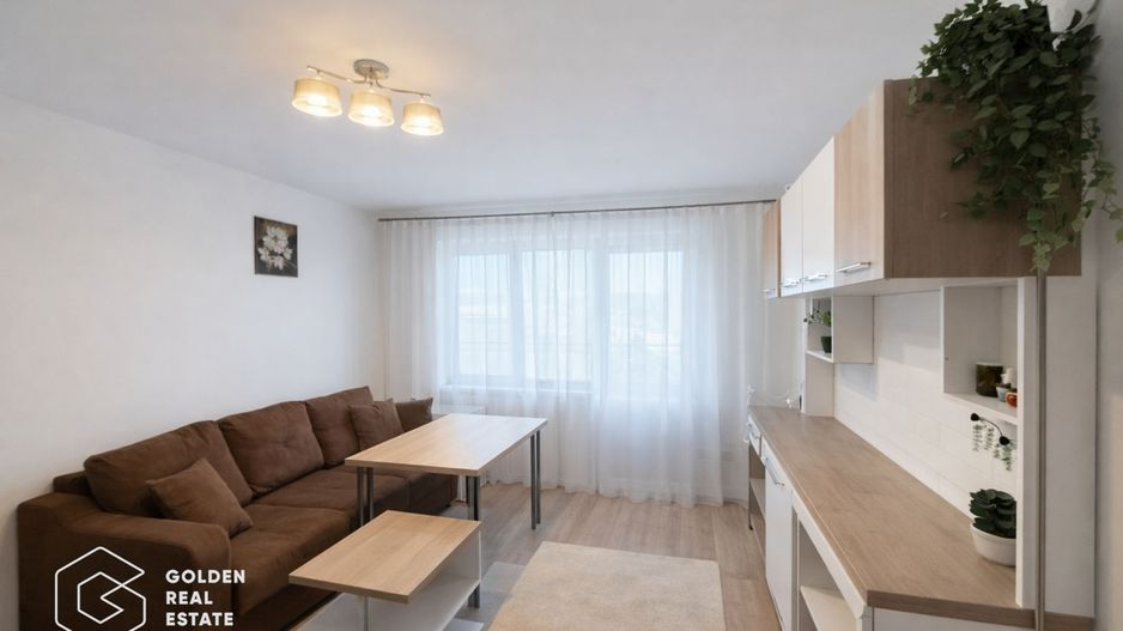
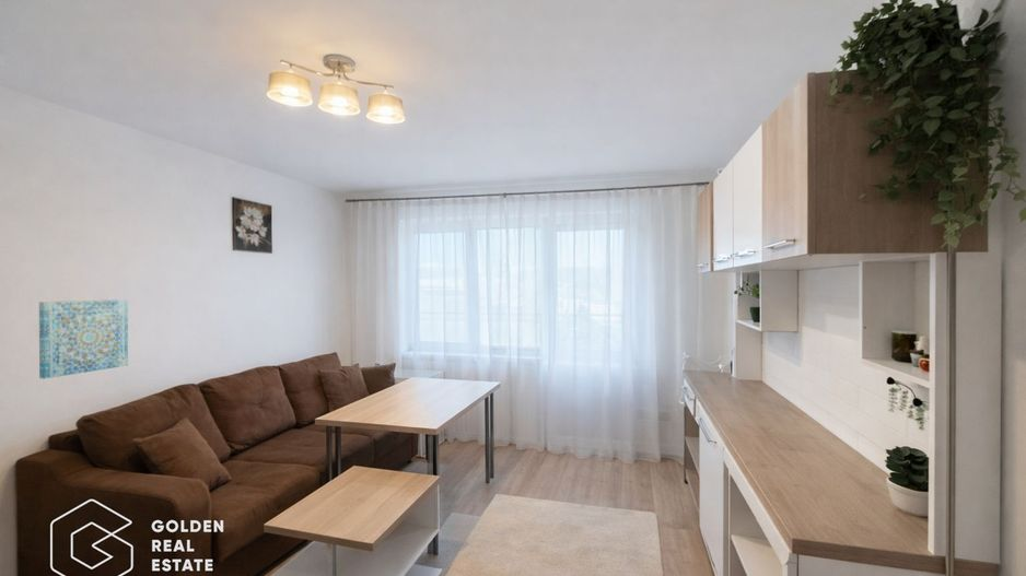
+ wall art (86, 336)
